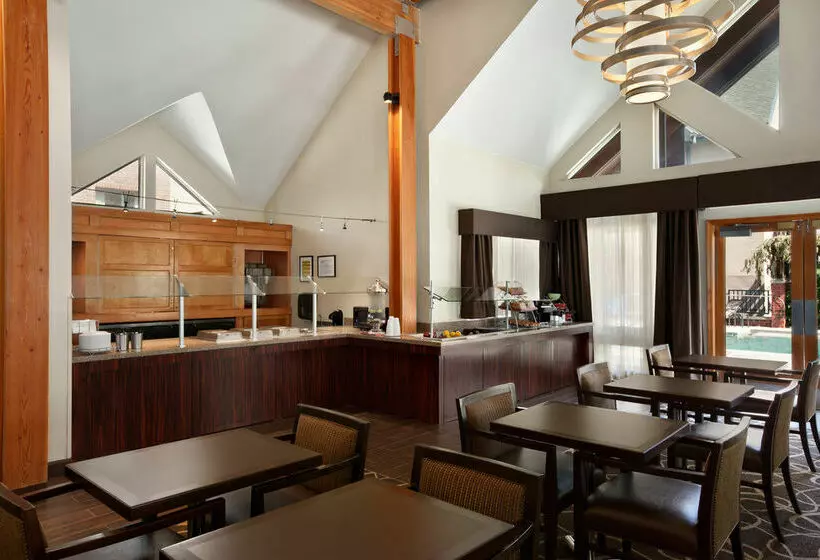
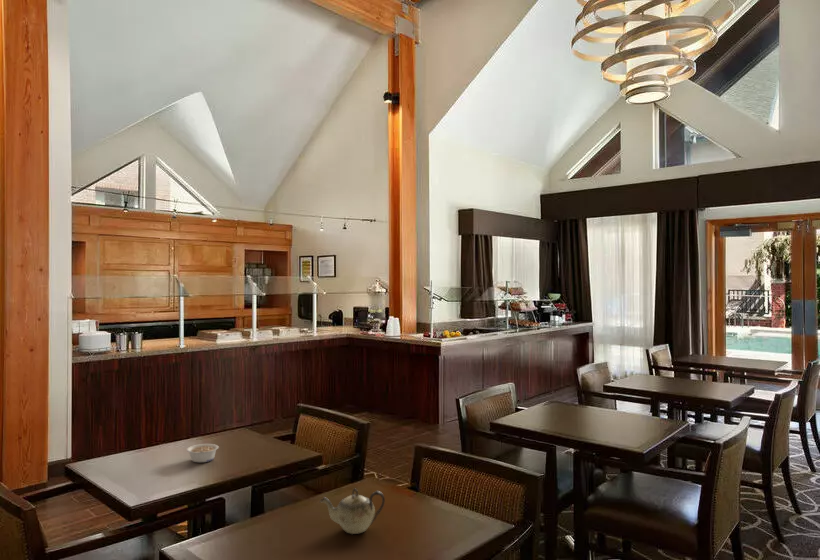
+ legume (203, 452)
+ teapot (352, 508)
